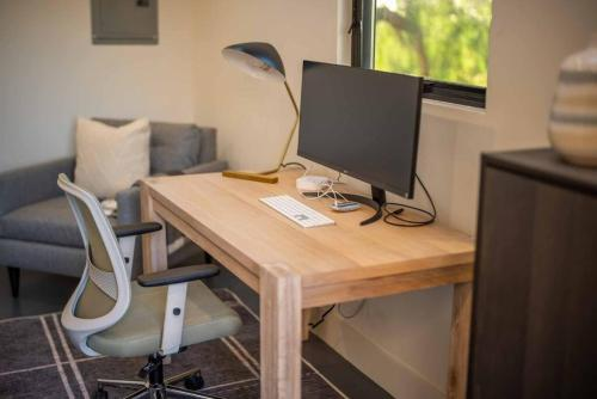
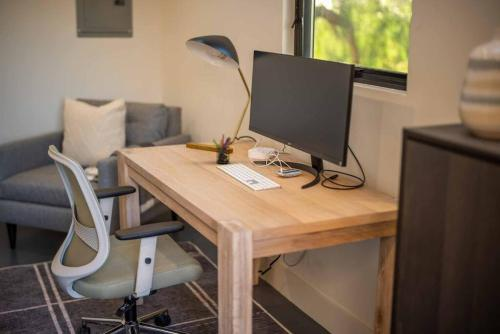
+ pen holder (221, 148)
